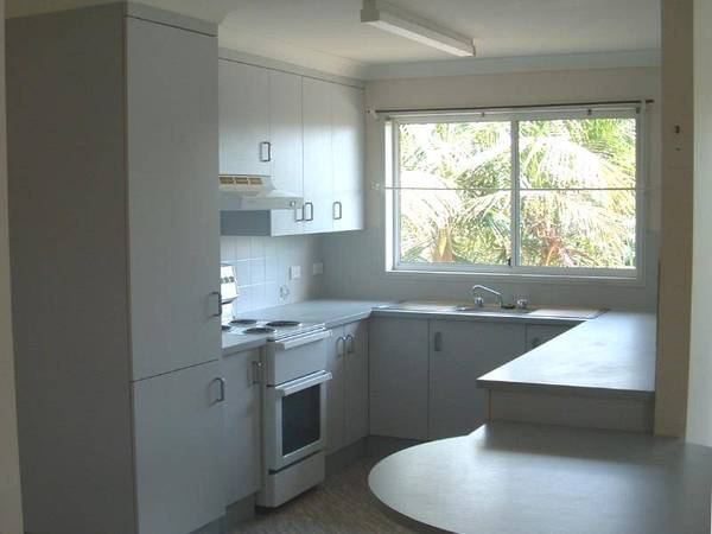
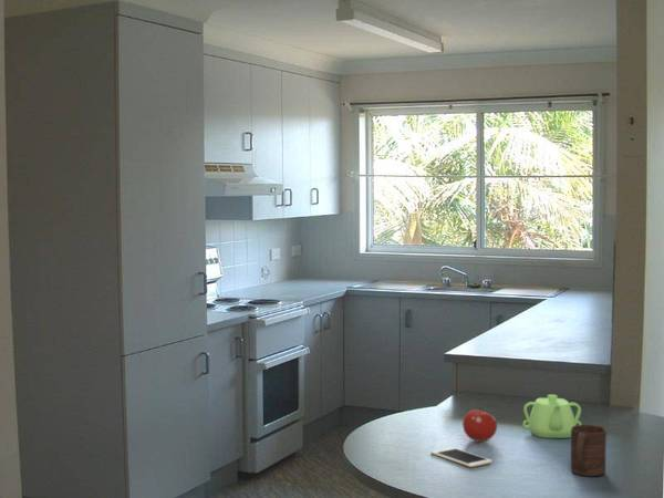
+ cup (588, 452)
+ cell phone (460, 456)
+ teapot (552, 415)
+ fruit (479, 423)
